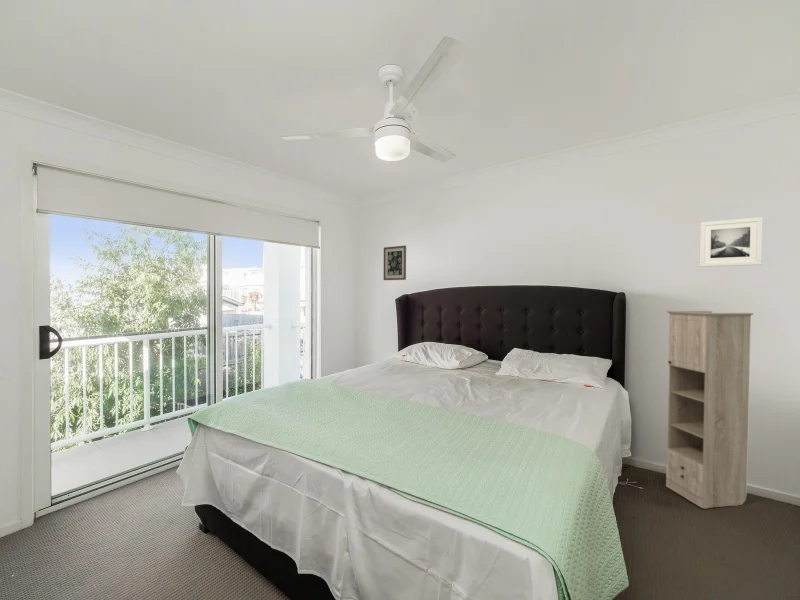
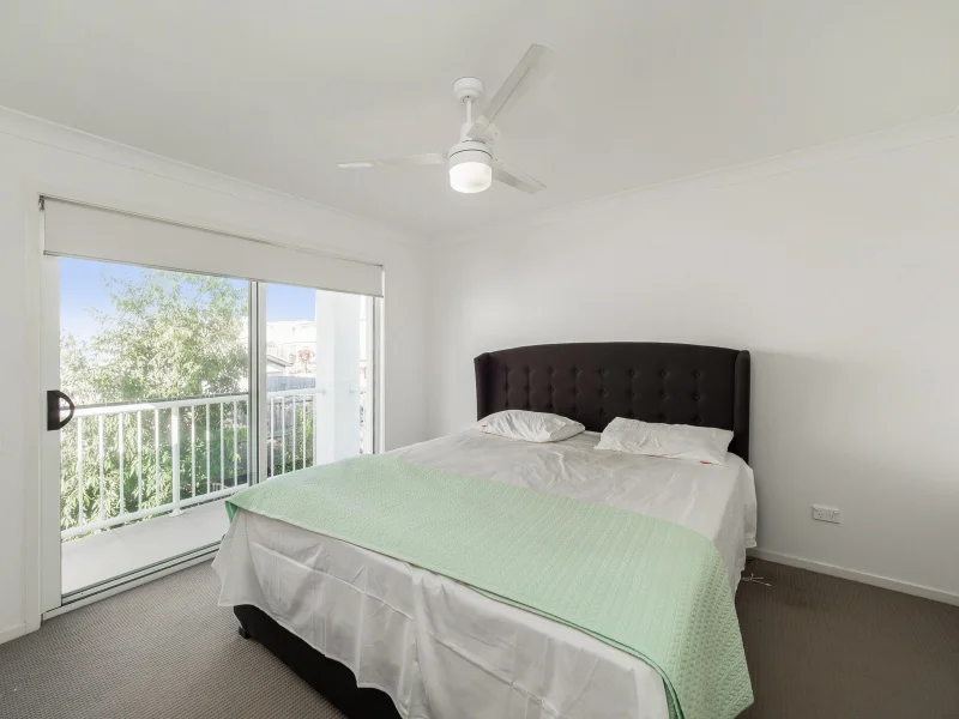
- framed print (729, 242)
- storage cabinet (705, 404)
- wall art (394, 263)
